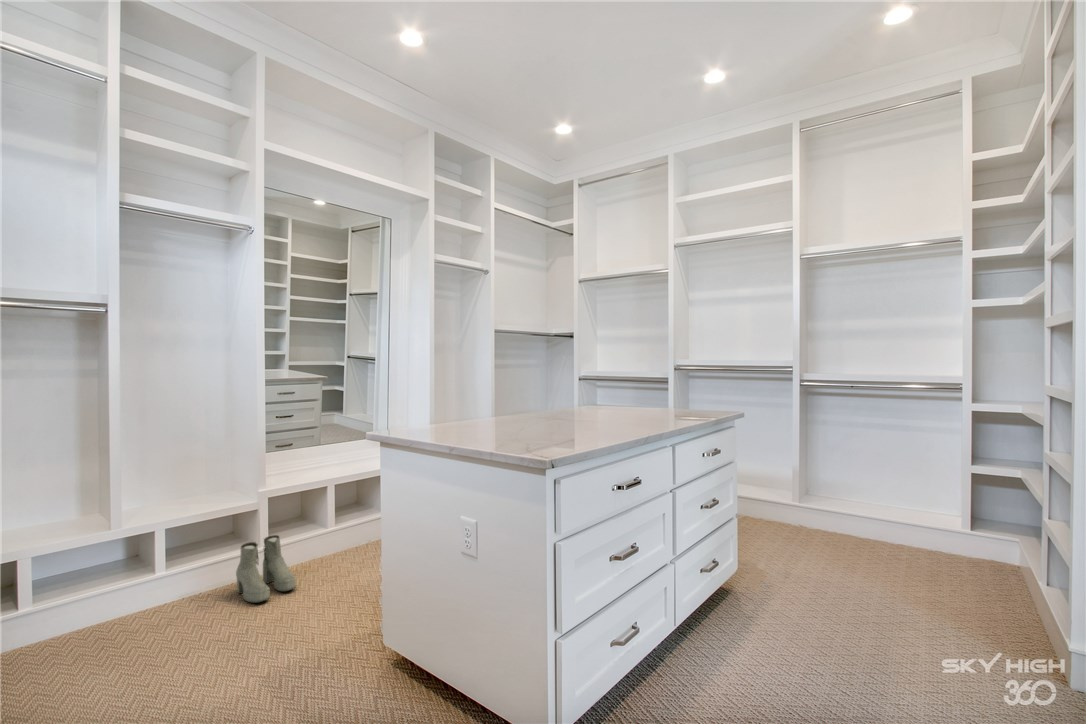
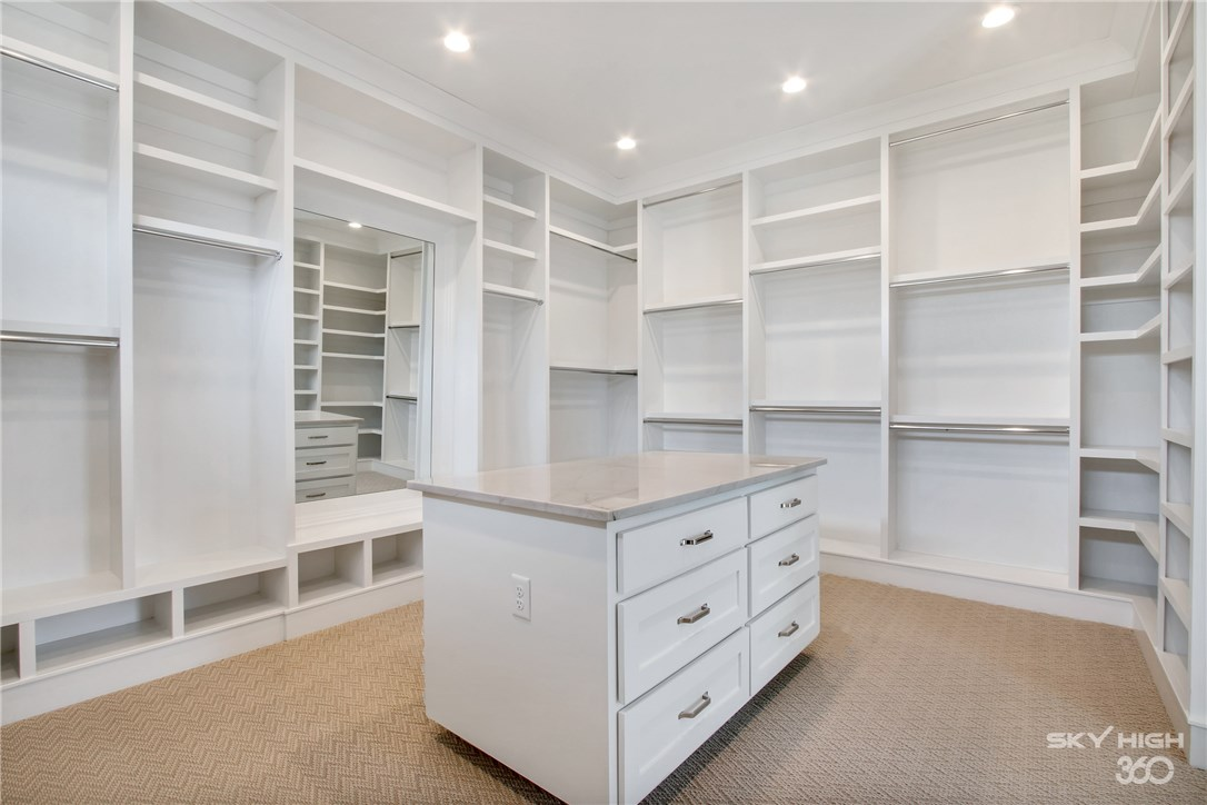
- boots (265, 566)
